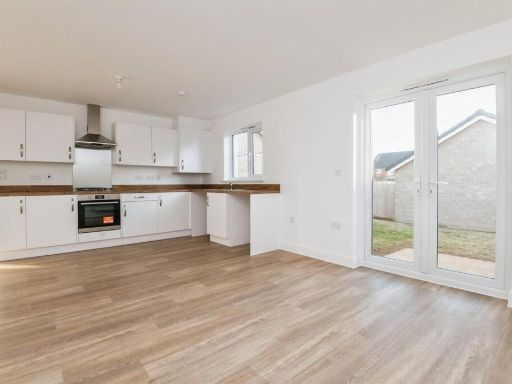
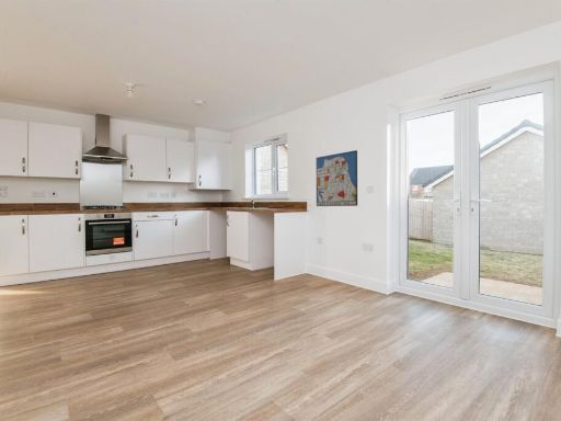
+ wall art (335, 180)
